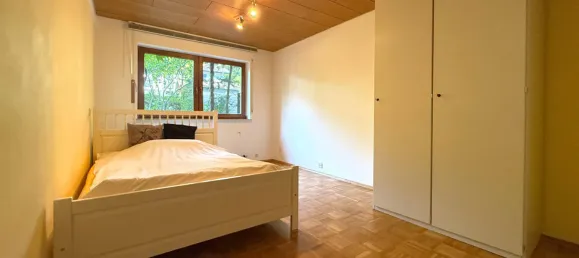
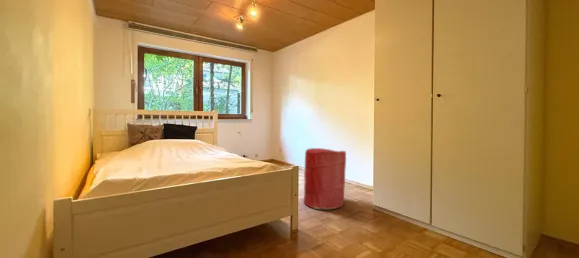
+ laundry hamper (324, 175)
